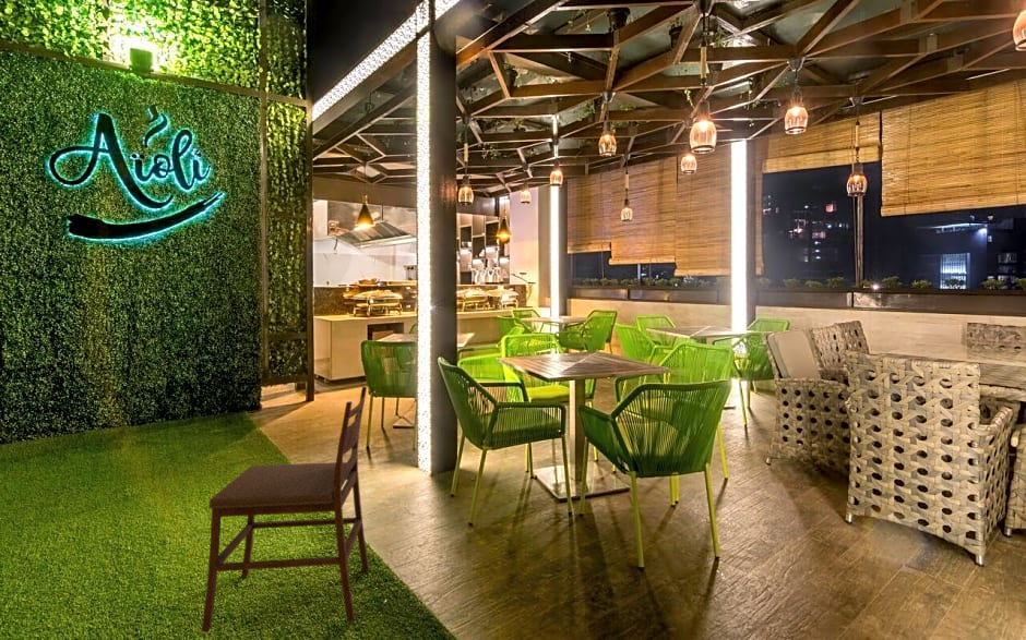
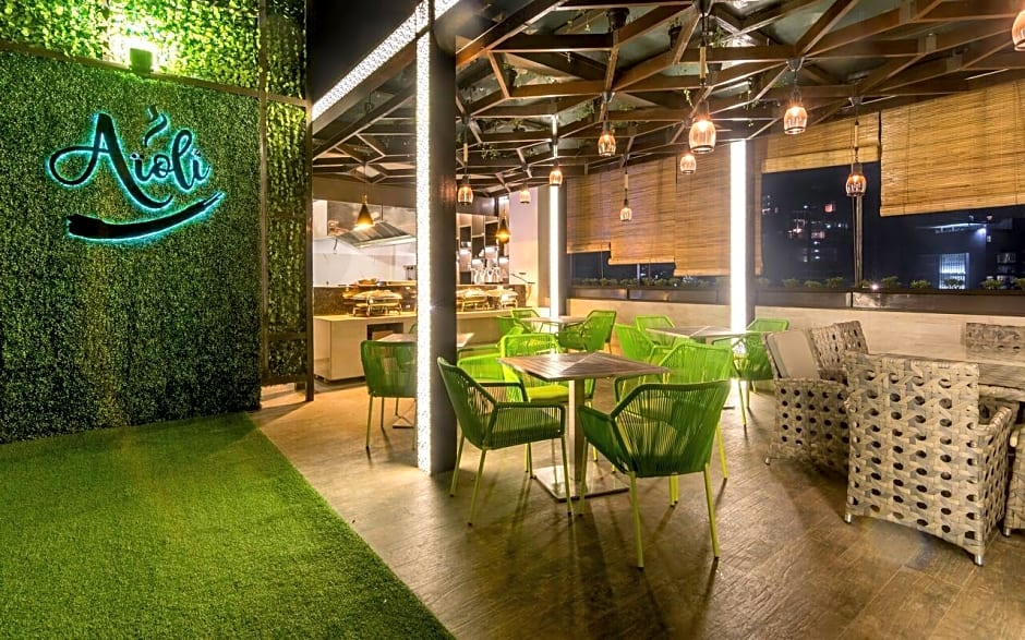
- dining chair (293, 496)
